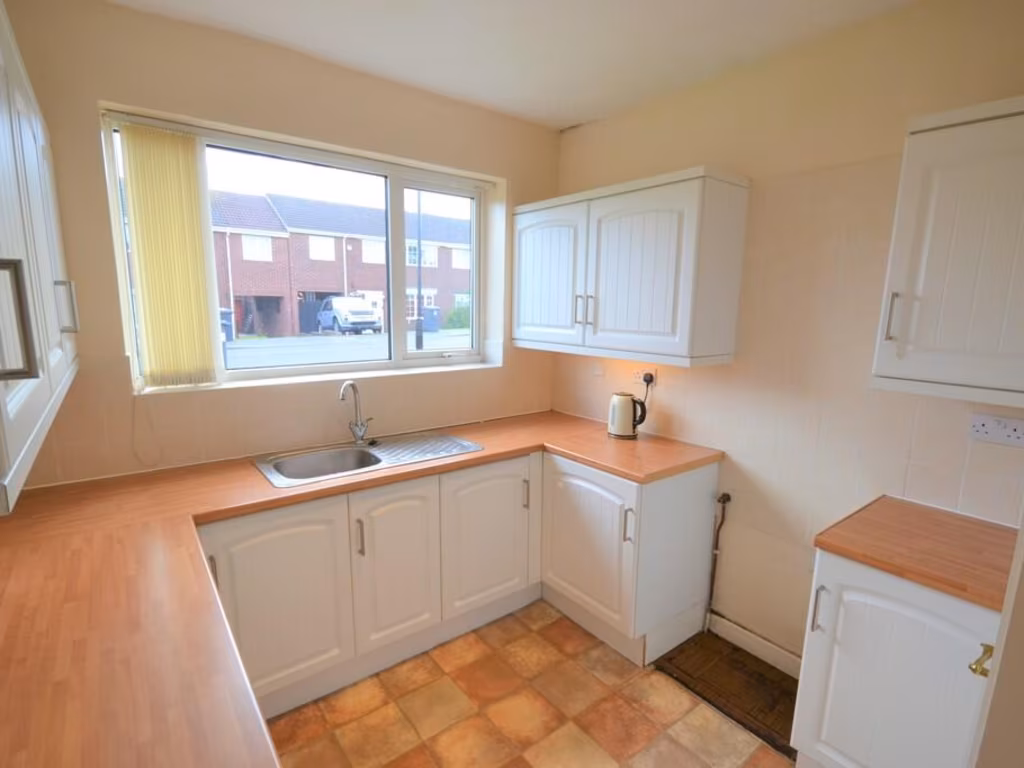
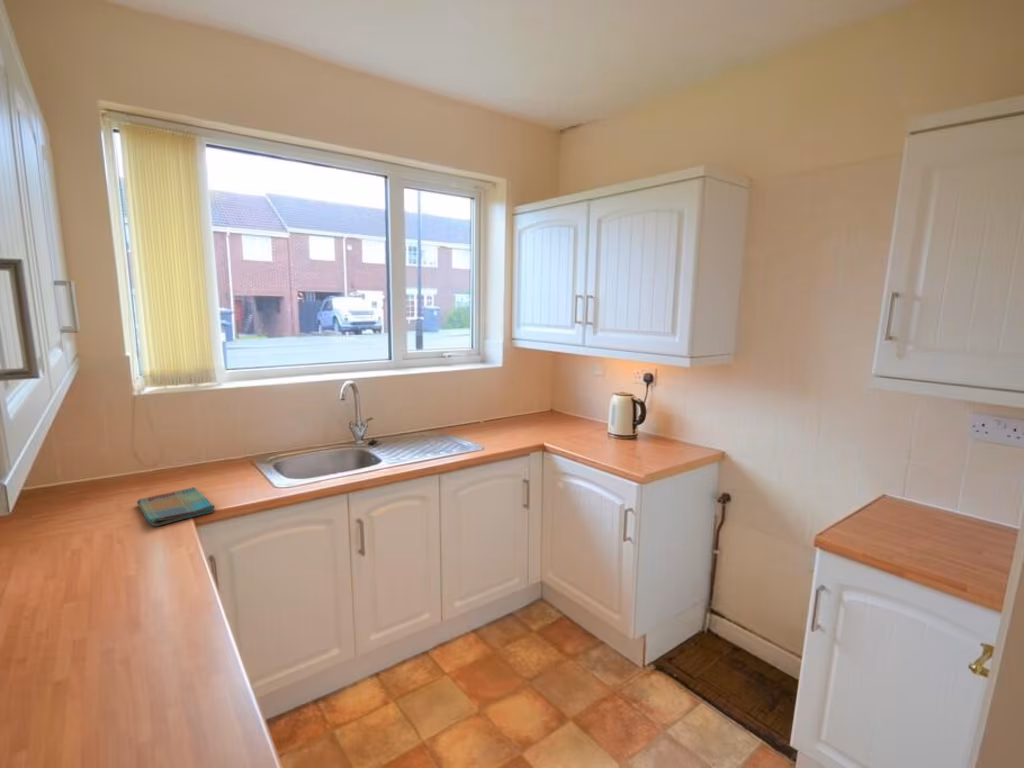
+ dish towel (175, 504)
